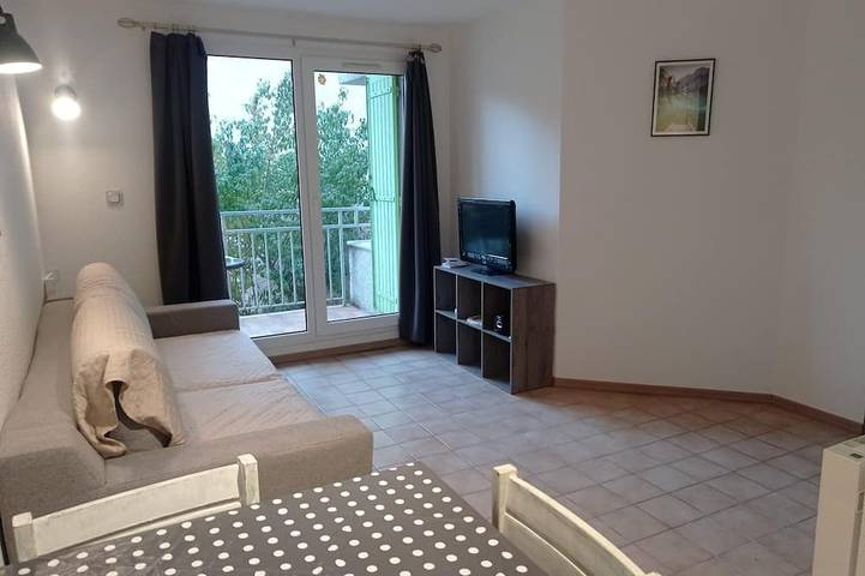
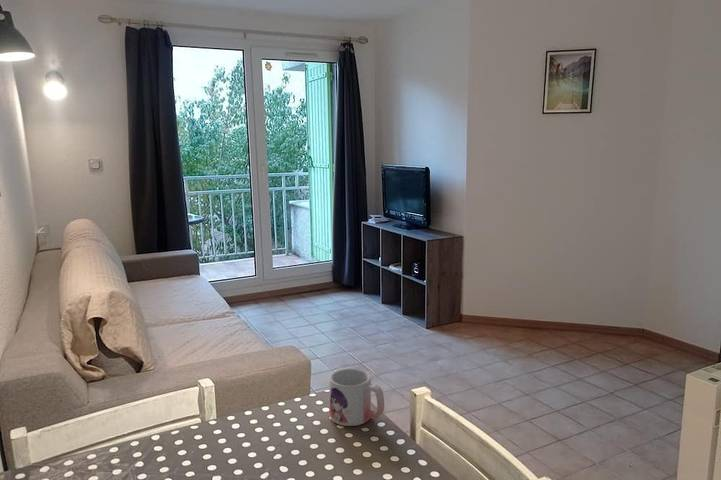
+ mug (357, 398)
